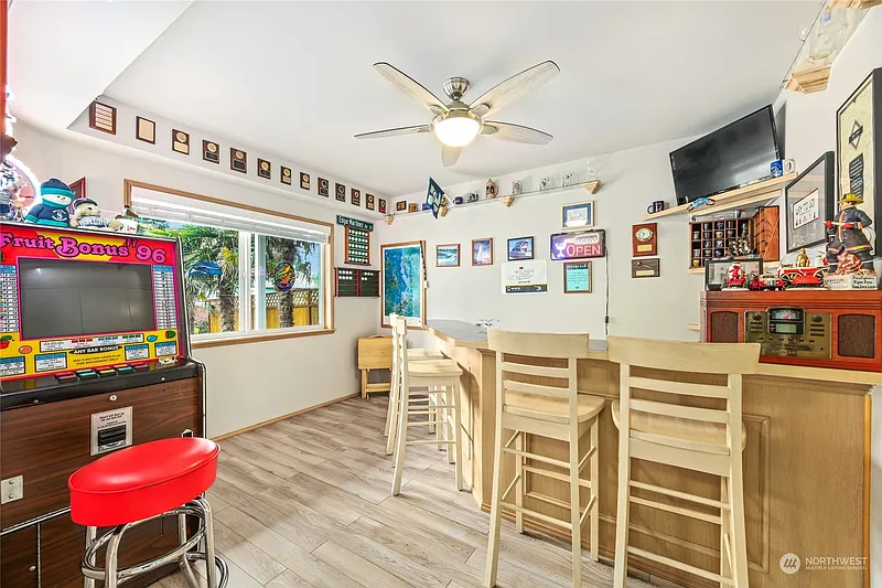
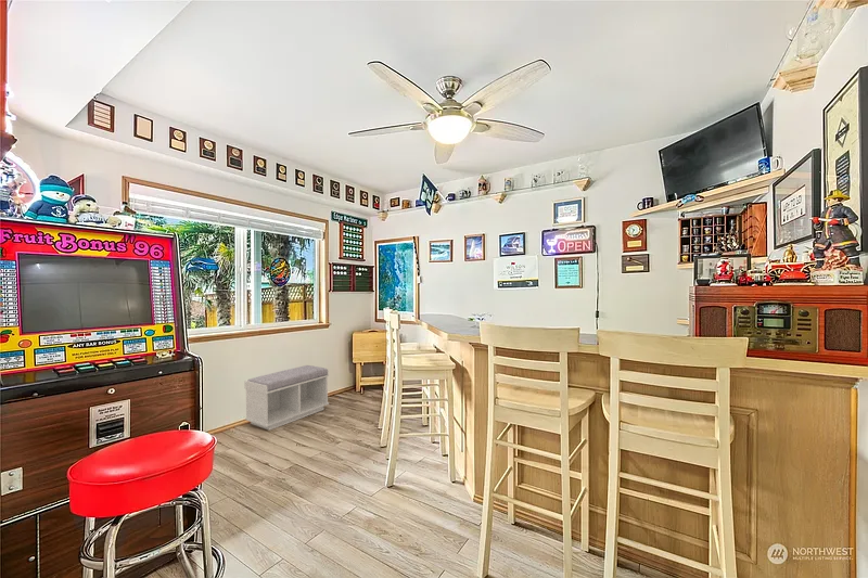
+ bench (289, 394)
